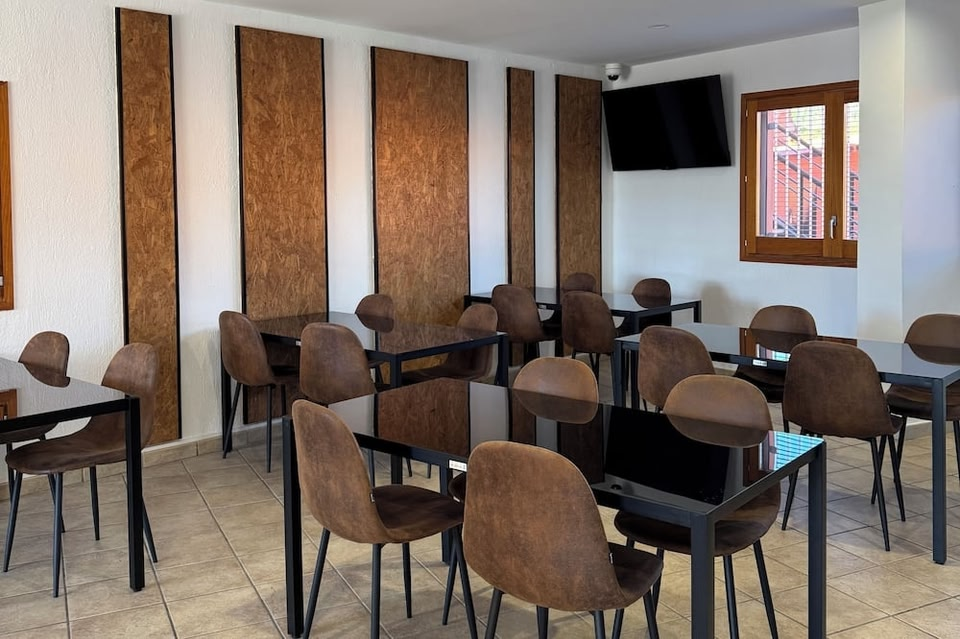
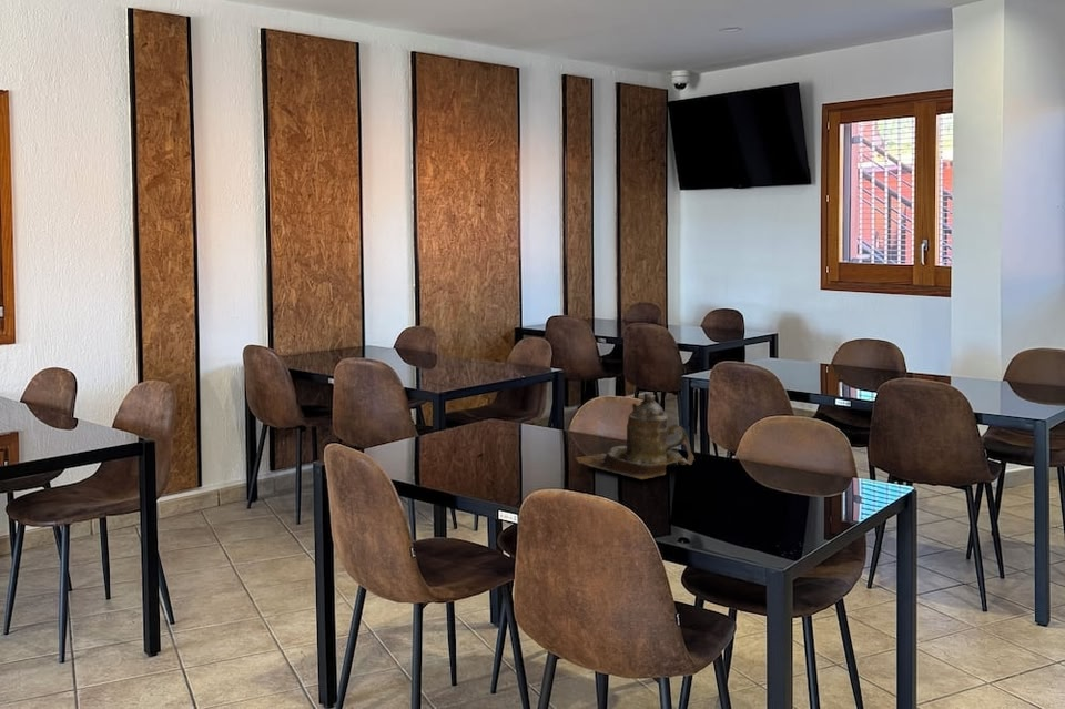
+ teapot (637, 431)
